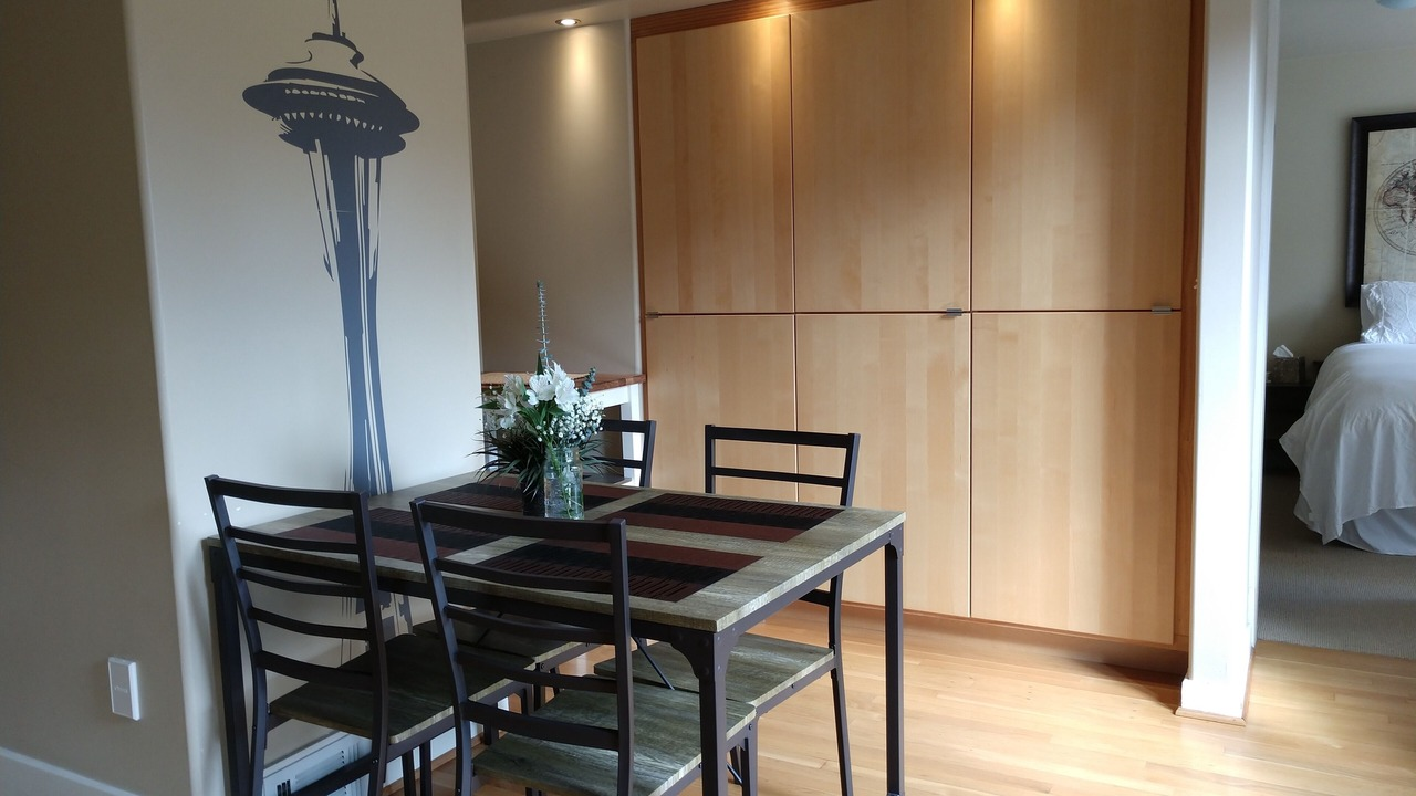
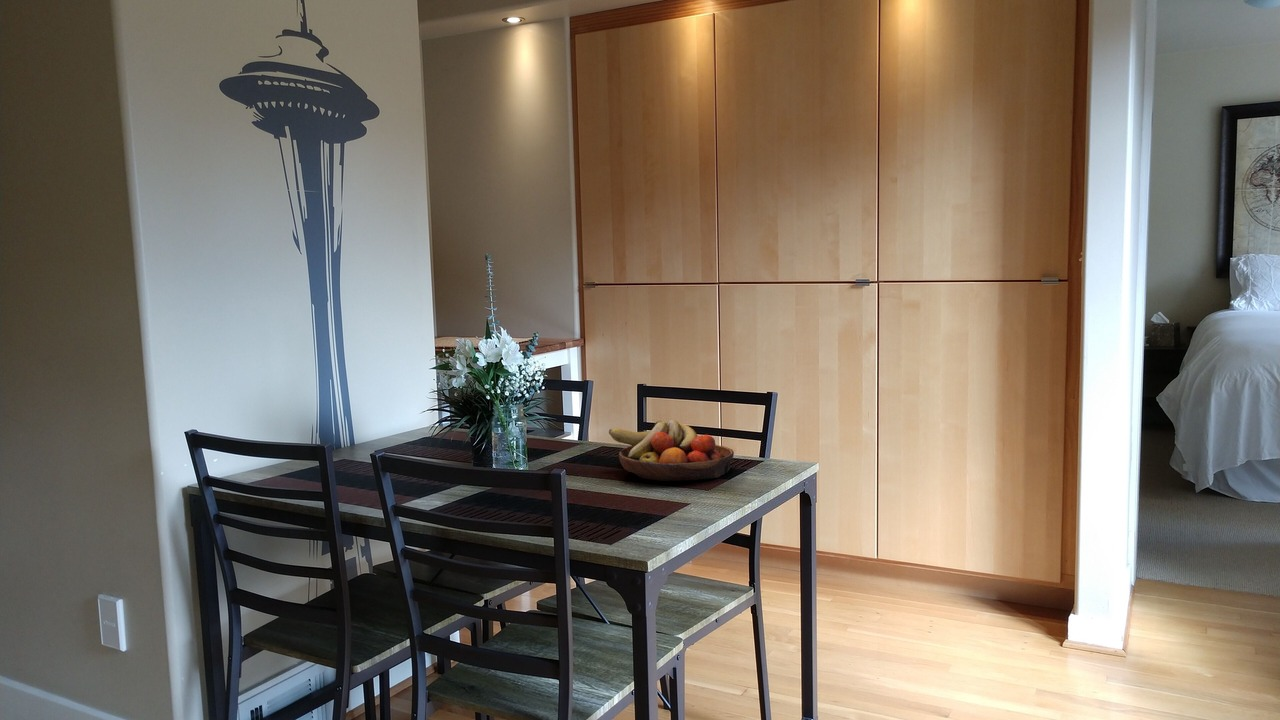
+ fruit bowl (674, 447)
